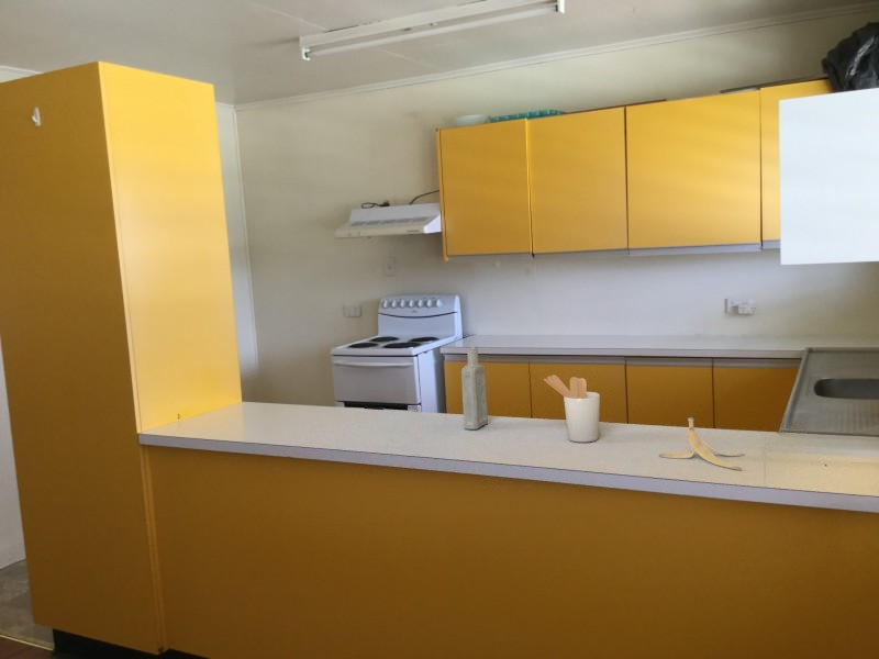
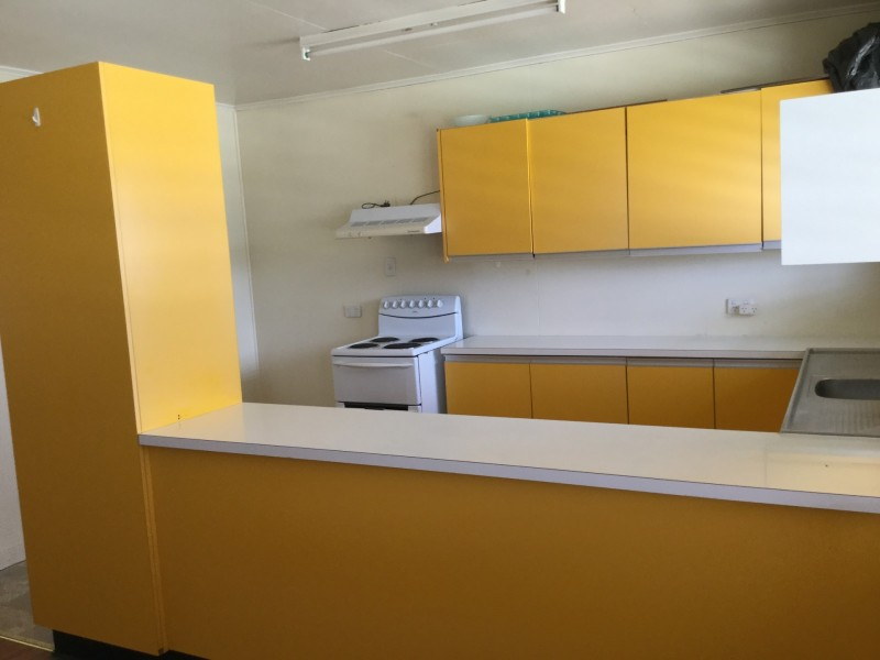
- banana peel (701, 440)
- utensil holder (572, 405)
- bottle (474, 386)
